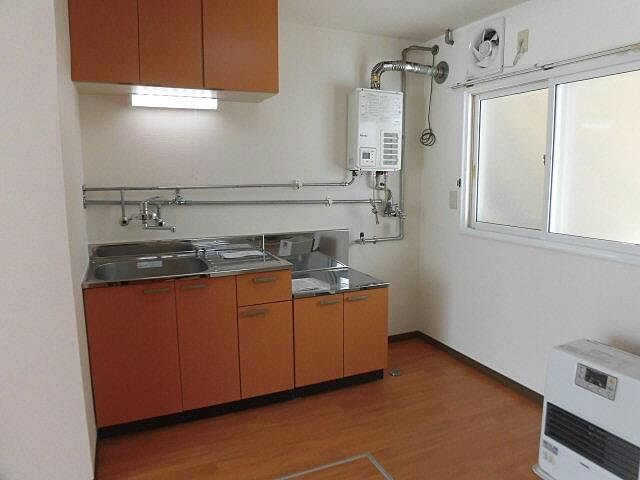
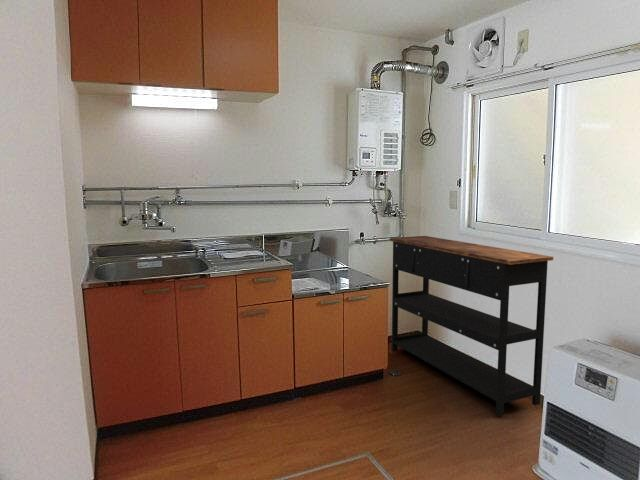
+ console table (457, 311)
